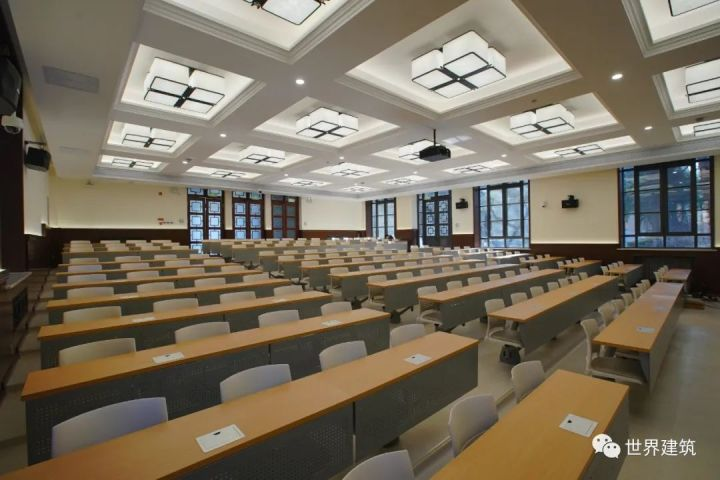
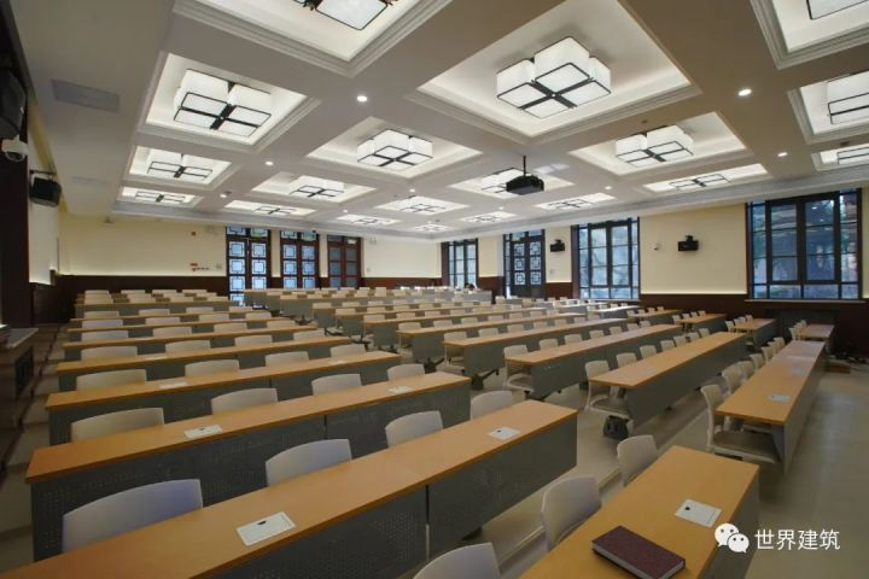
+ notebook (636, 552)
